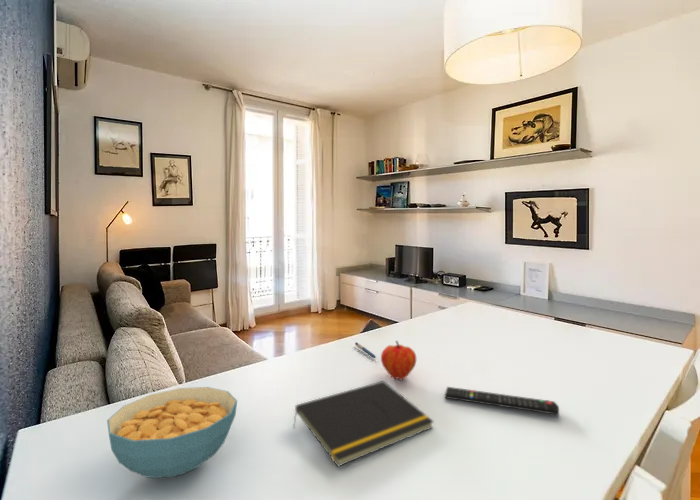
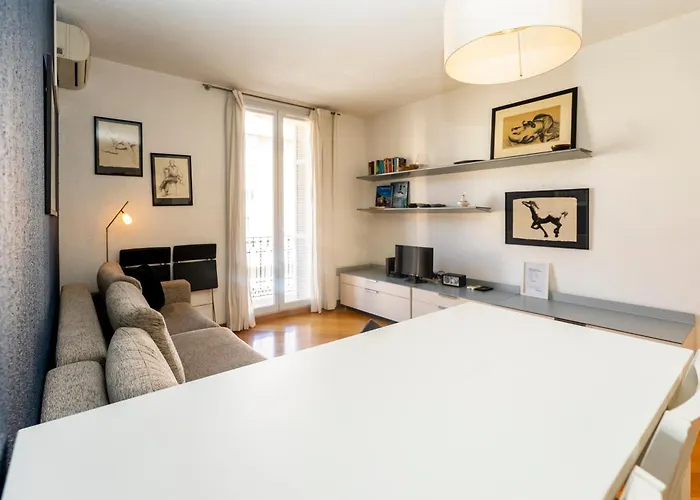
- remote control (499, 401)
- cereal bowl (176, 438)
- pen (364, 349)
- notepad (364, 416)
- fruit (398, 359)
